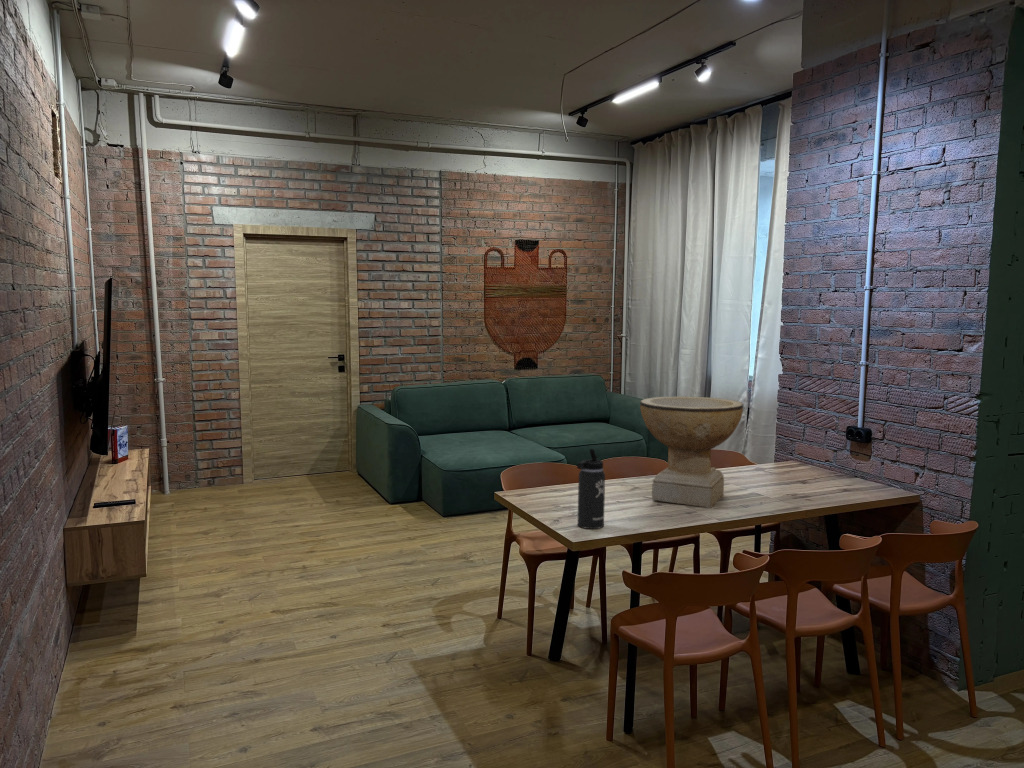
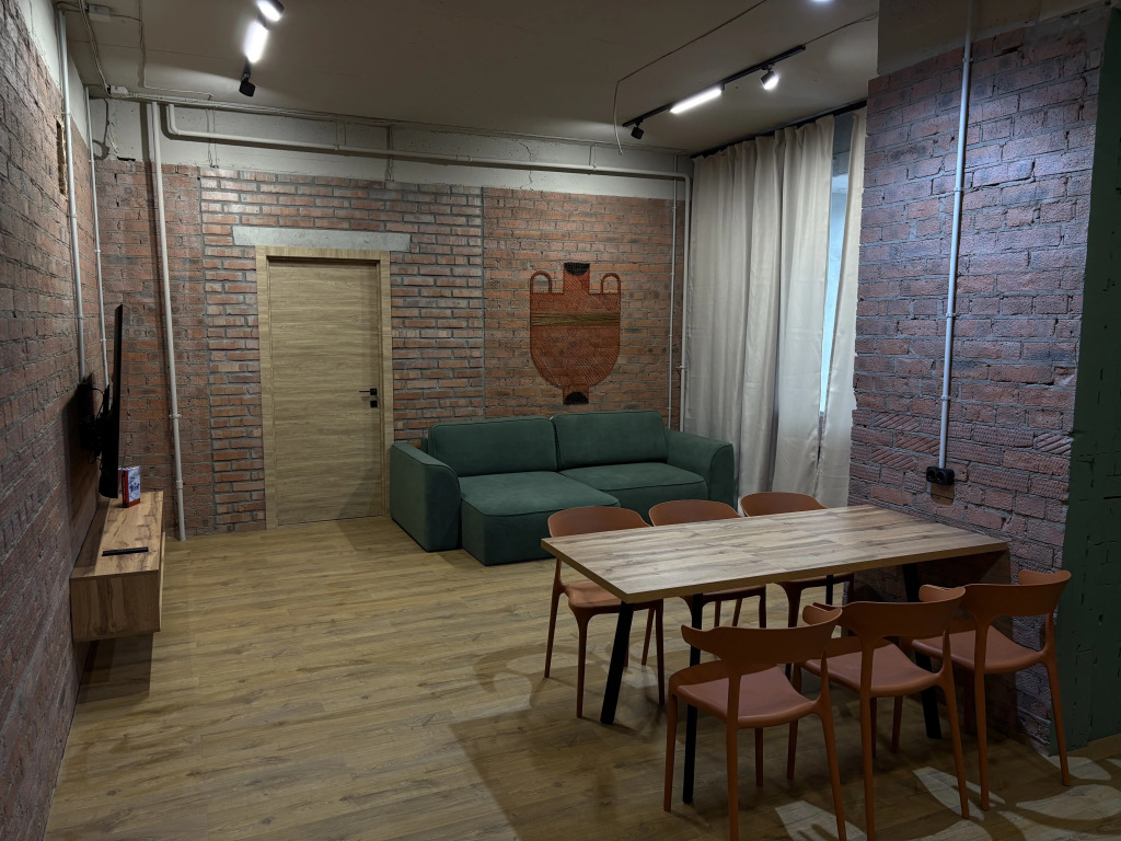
- thermos bottle (589, 487)
- decorative bowl (689, 449)
